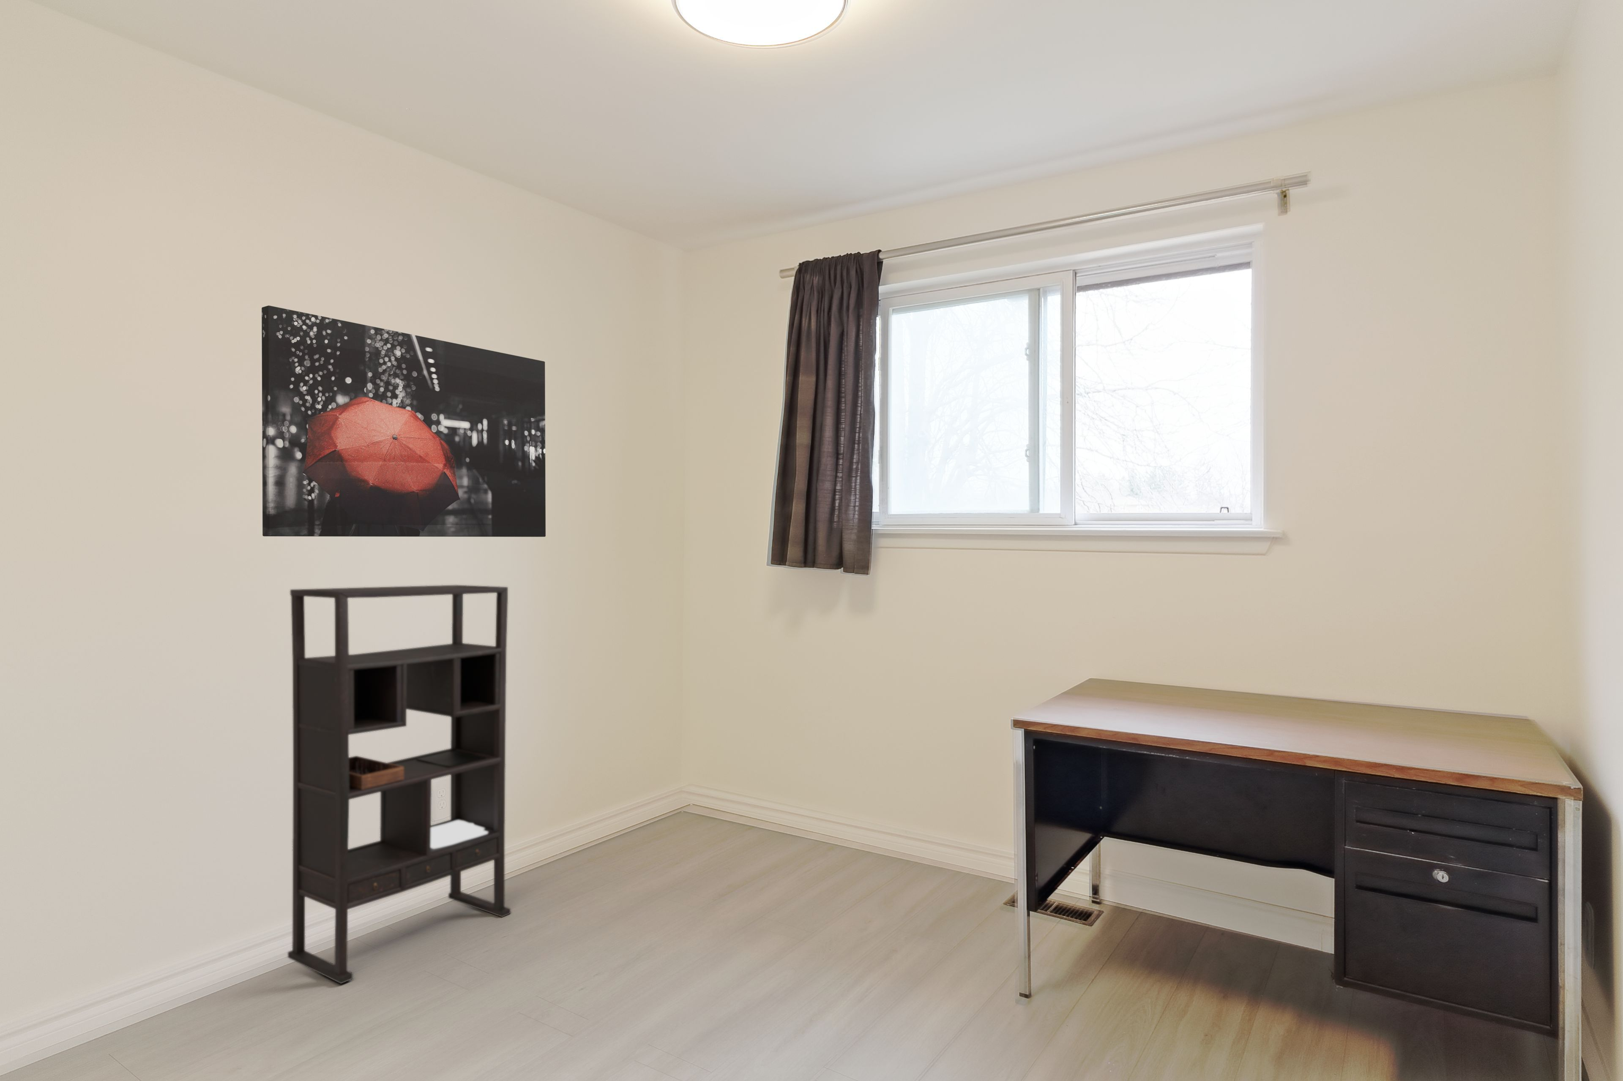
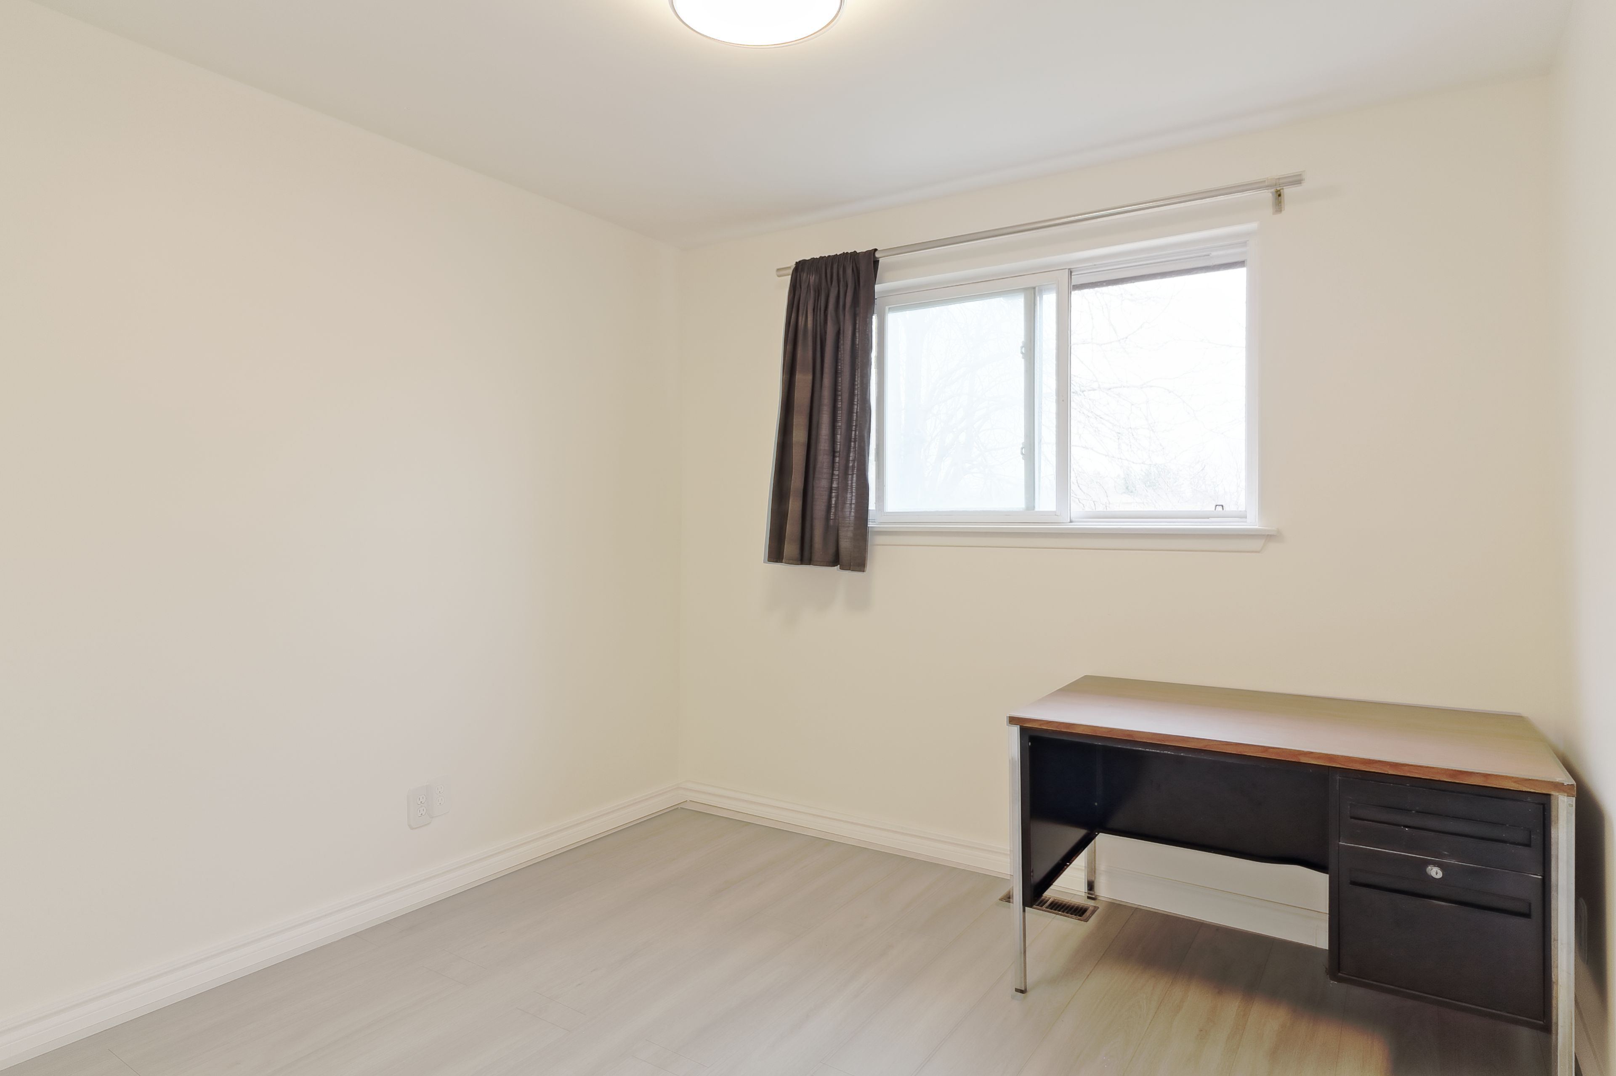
- bookshelf (405, 760)
- wall art (422, 437)
